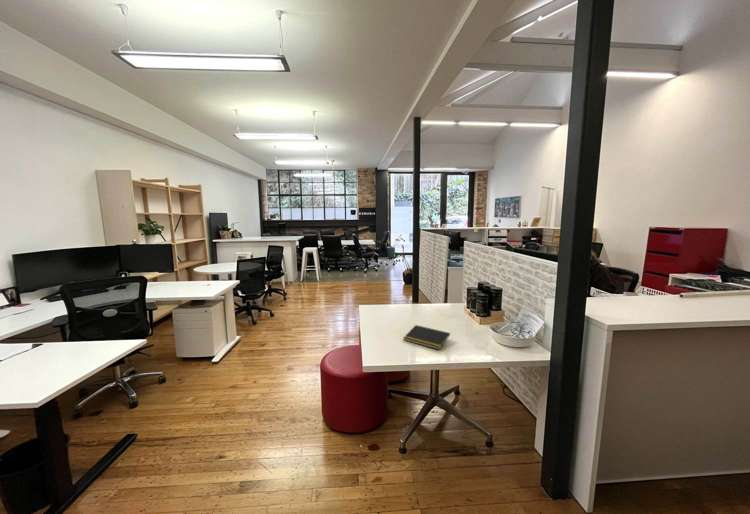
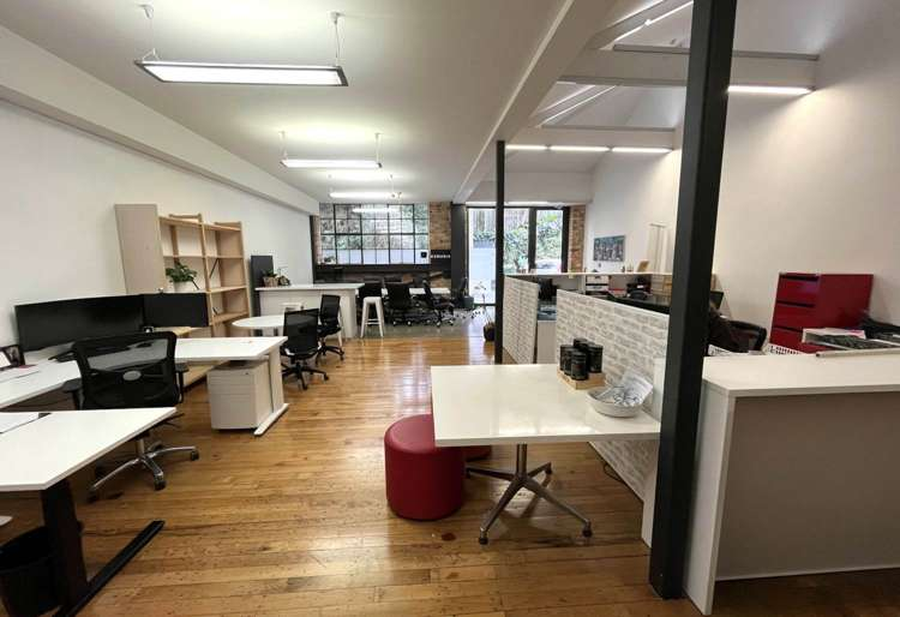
- notepad (426, 336)
